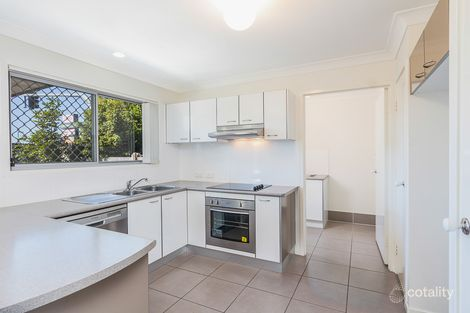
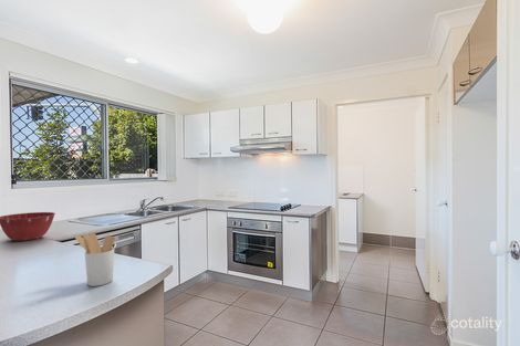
+ mixing bowl (28, 227)
+ utensil holder (95, 256)
